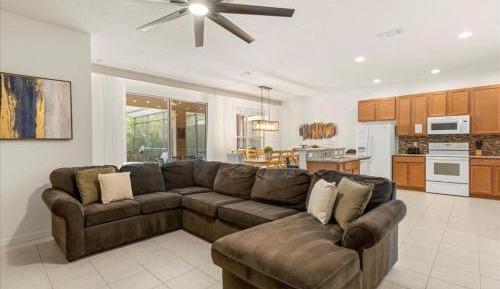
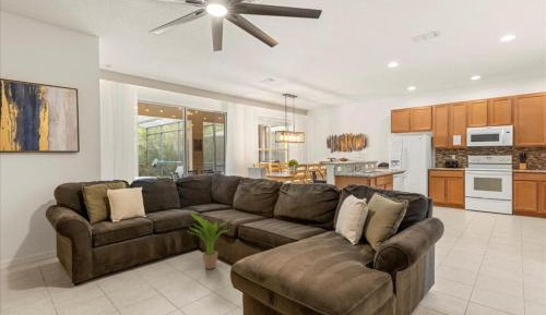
+ potted plant (206, 241)
